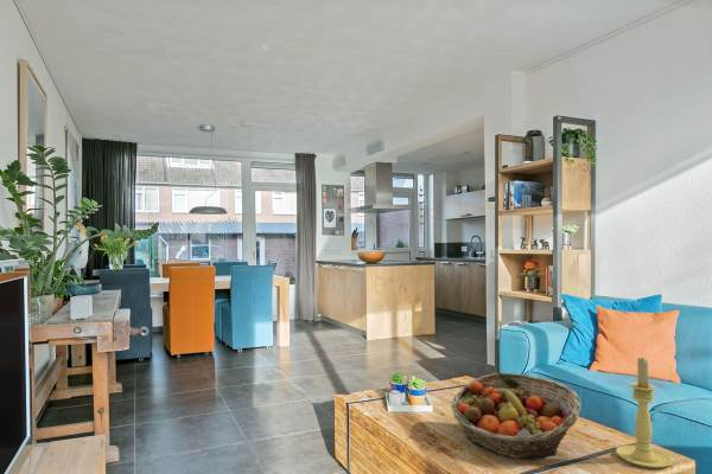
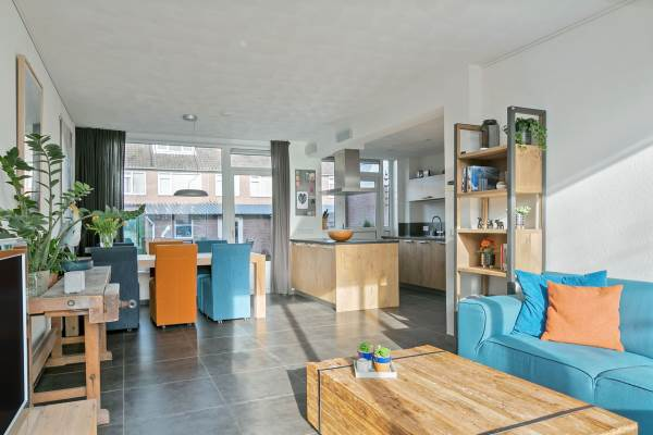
- candle holder (643, 408)
- fruit basket (513, 412)
